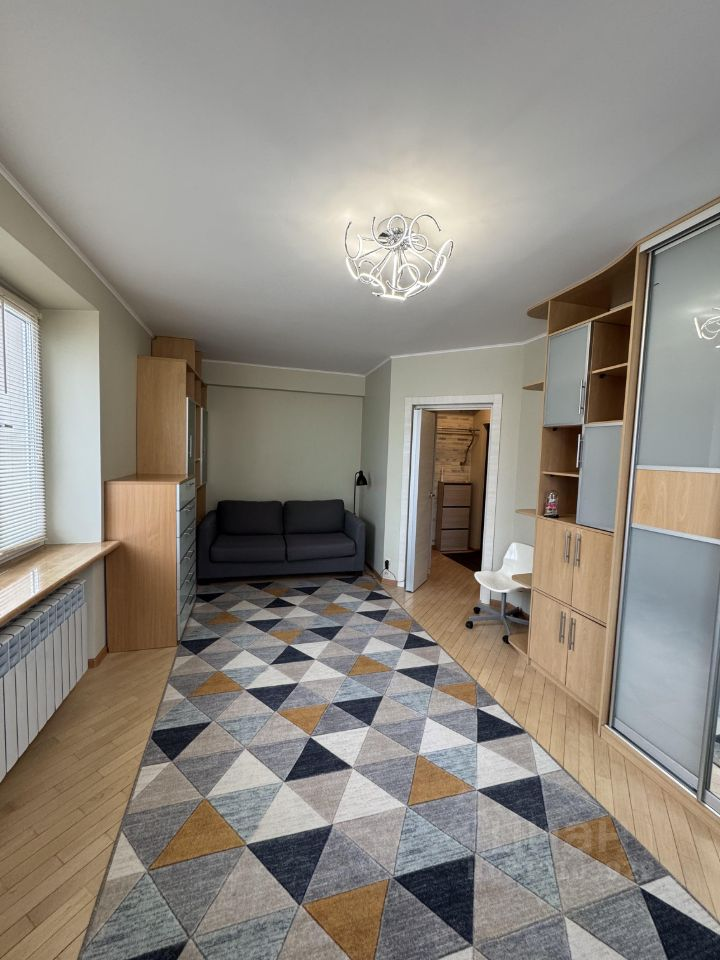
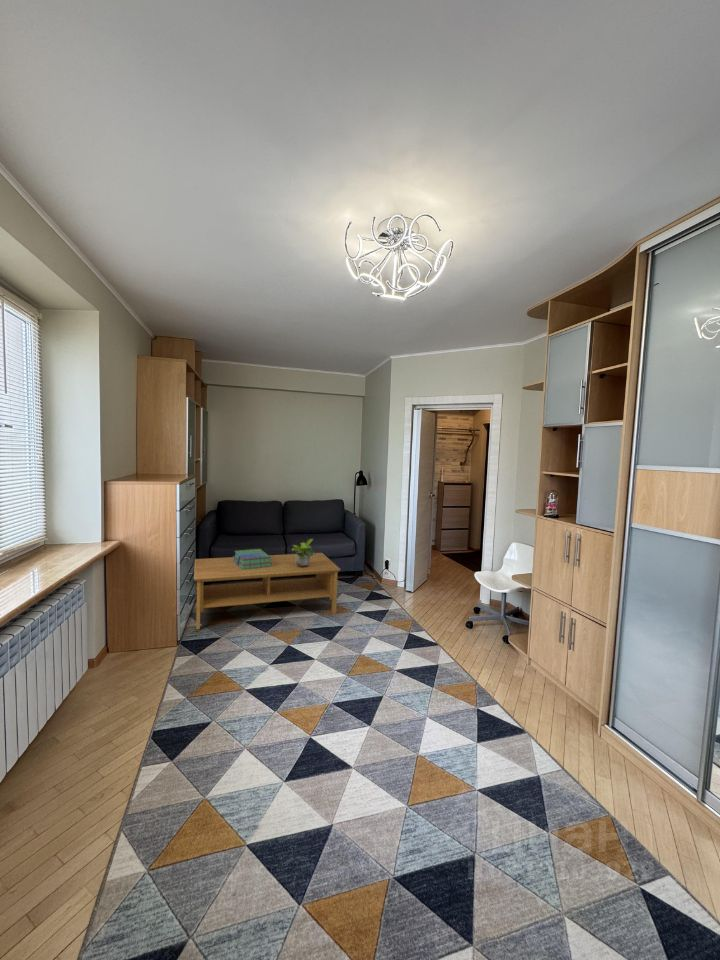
+ potted plant (304, 553)
+ stack of books (252, 558)
+ coffee table (266, 586)
